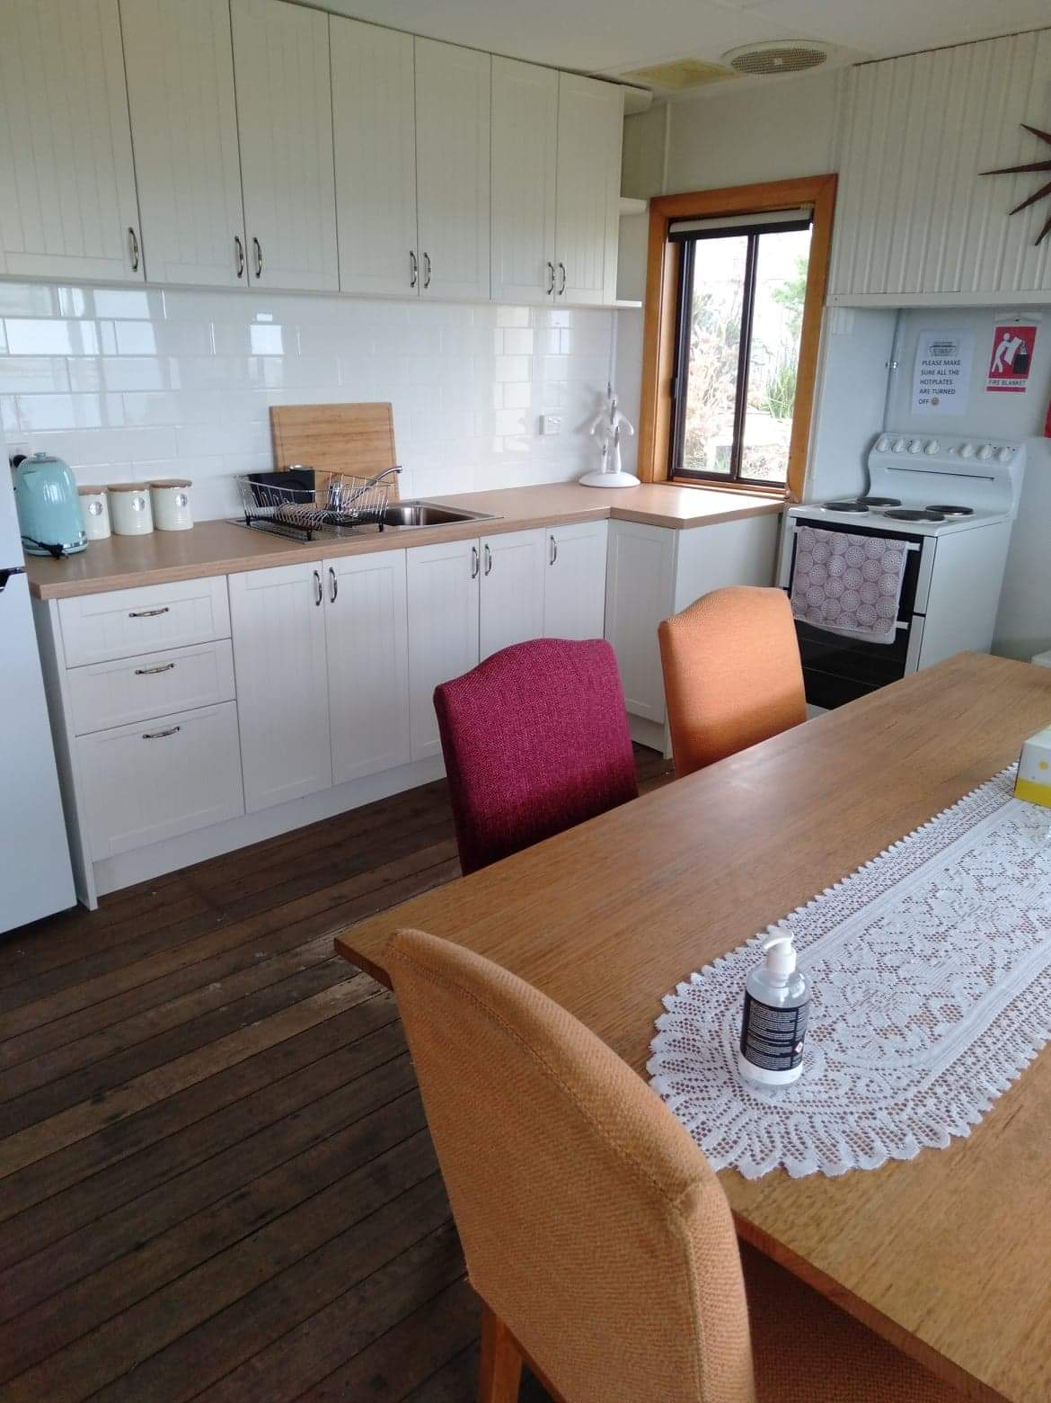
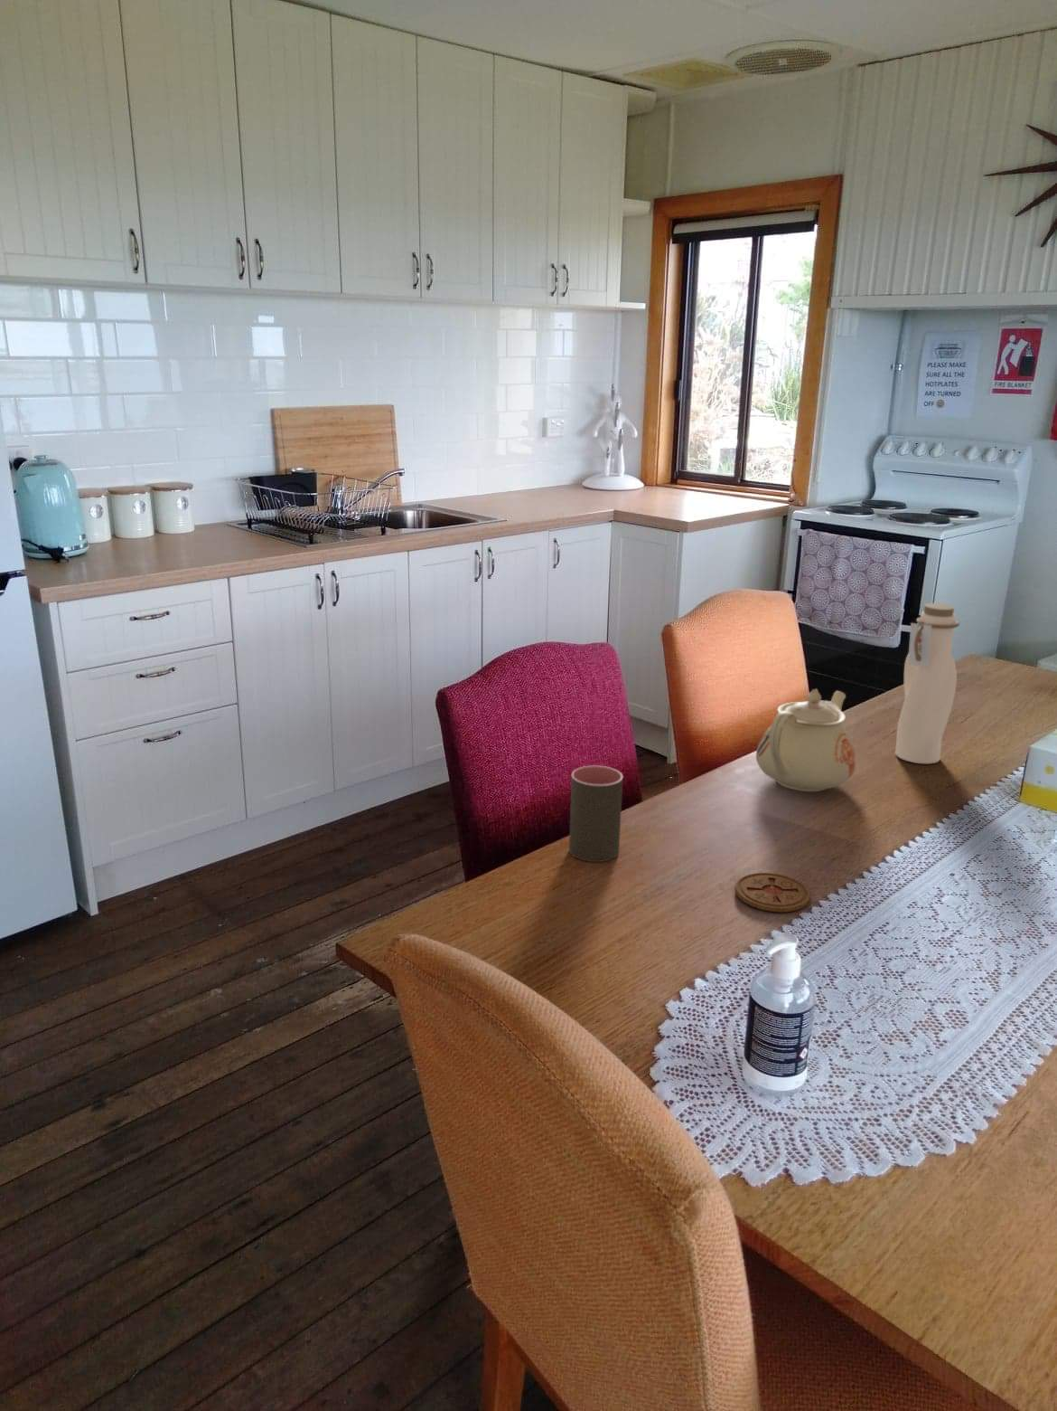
+ teapot (807, 735)
+ coaster (772, 891)
+ cup (595, 813)
+ water bottle (927, 683)
